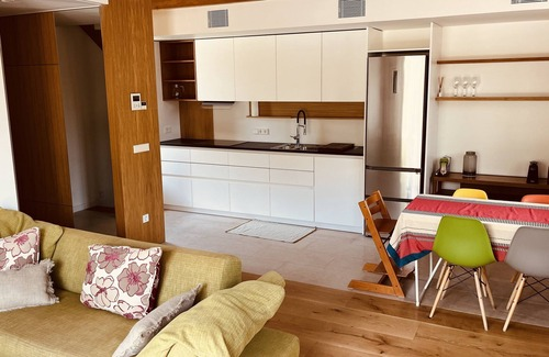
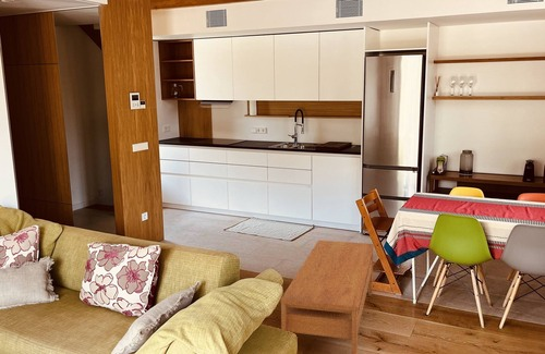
+ coffee table (334, 296)
